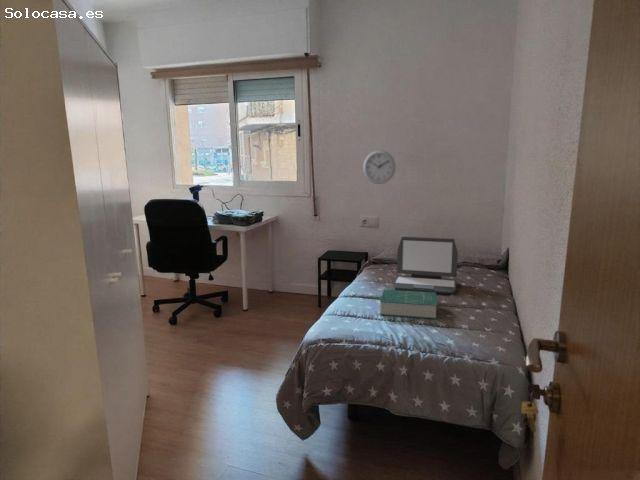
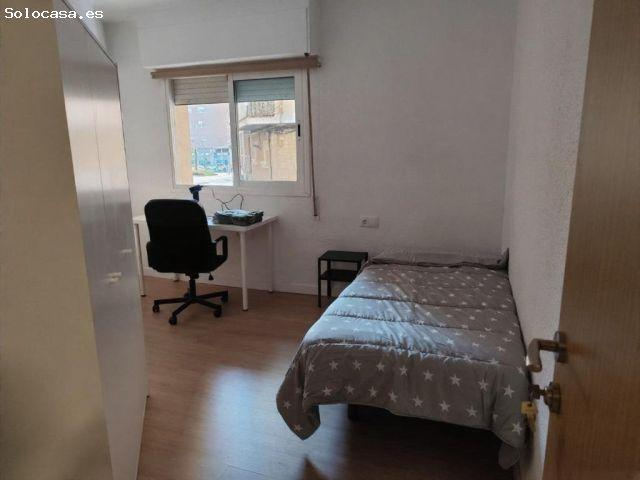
- laptop (425, 264)
- wall clock (378, 167)
- book (408, 303)
